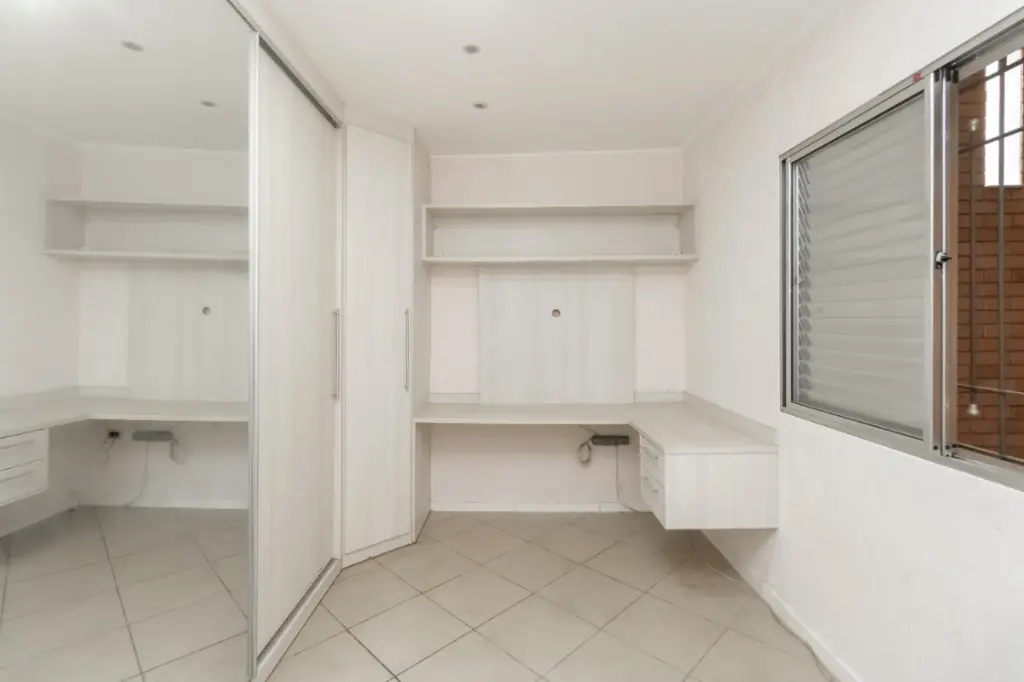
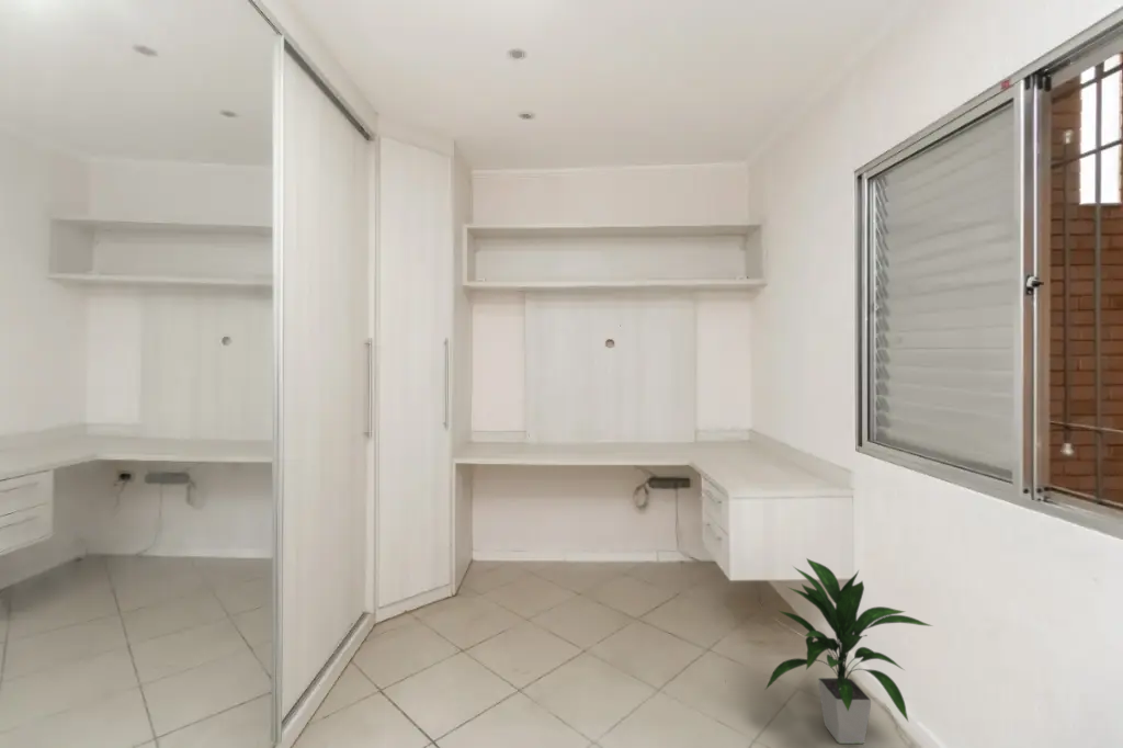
+ indoor plant (836, 646)
